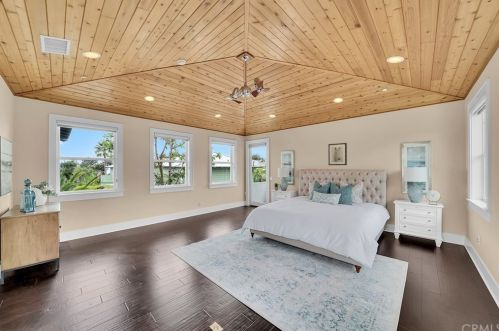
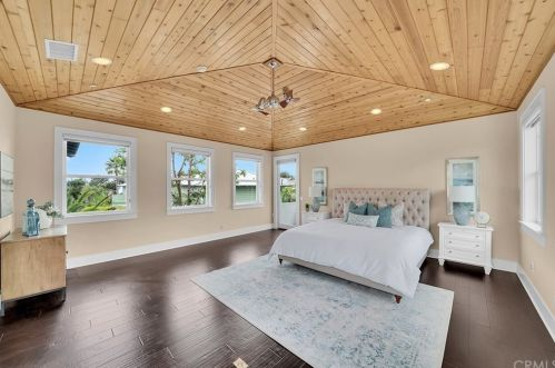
- wall art (337, 154)
